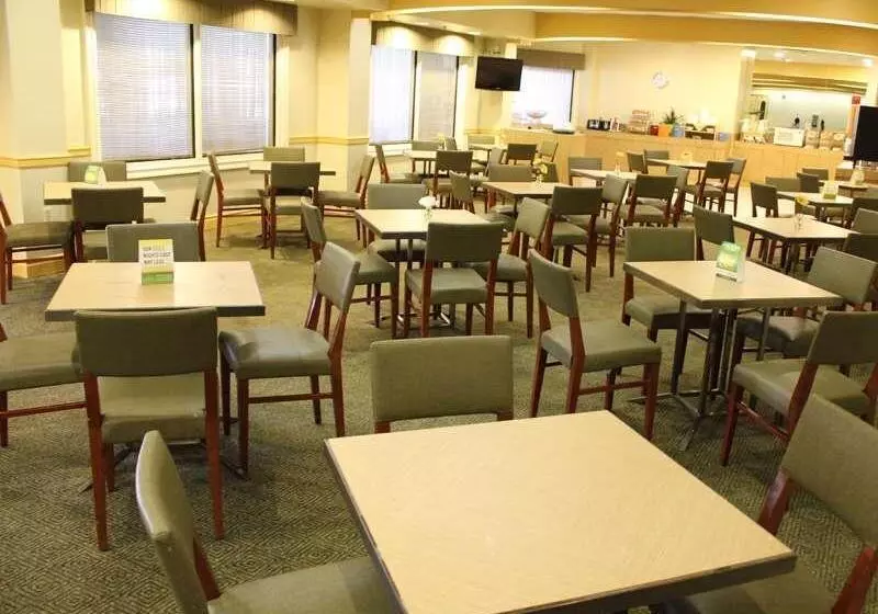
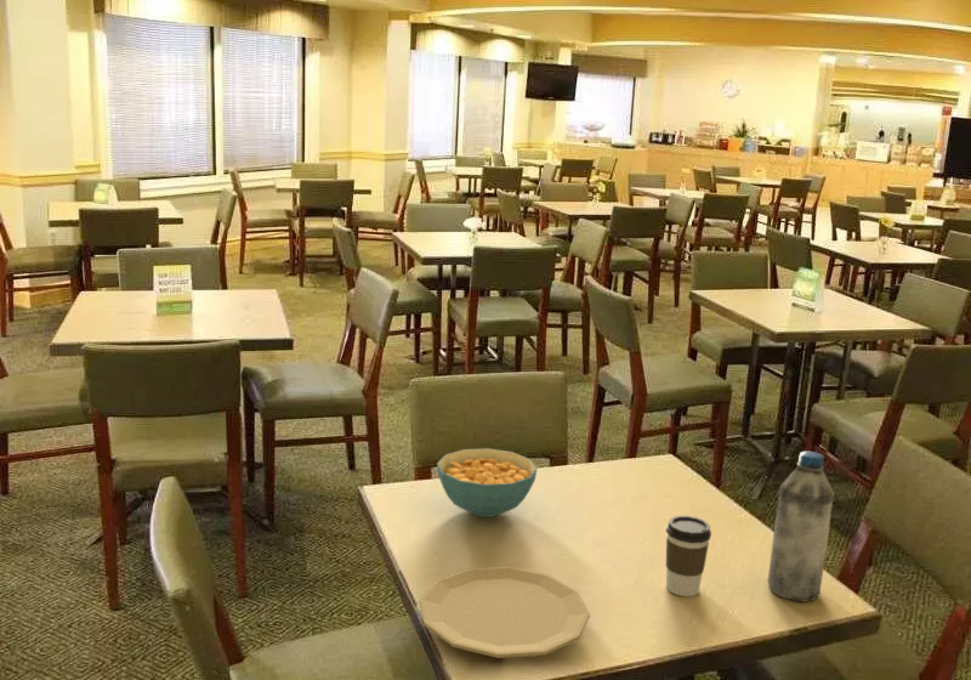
+ cereal bowl (486, 488)
+ plate (502, 614)
+ coffee cup (686, 556)
+ water bottle (802, 523)
